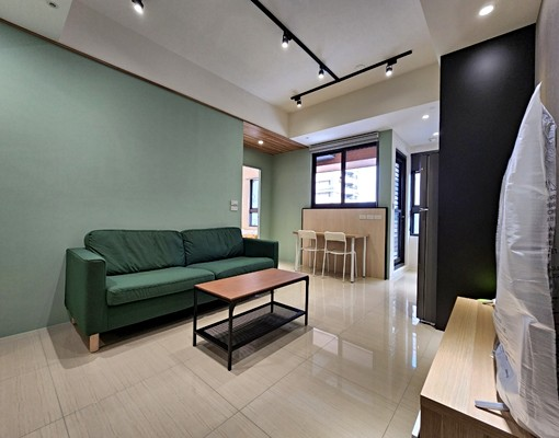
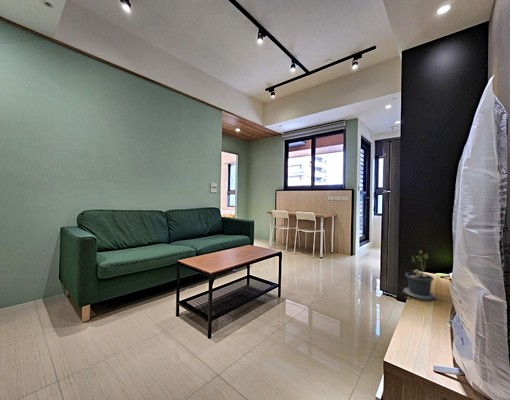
+ potted plant (417, 271)
